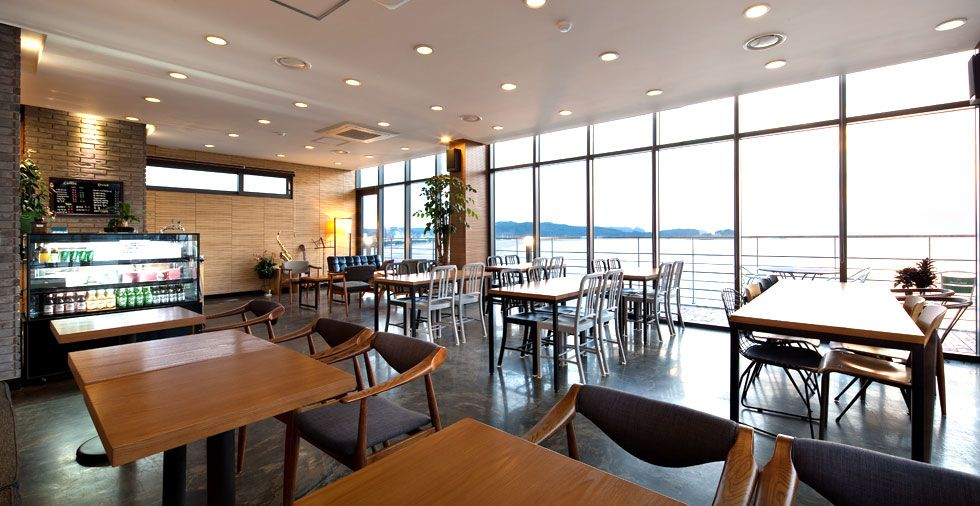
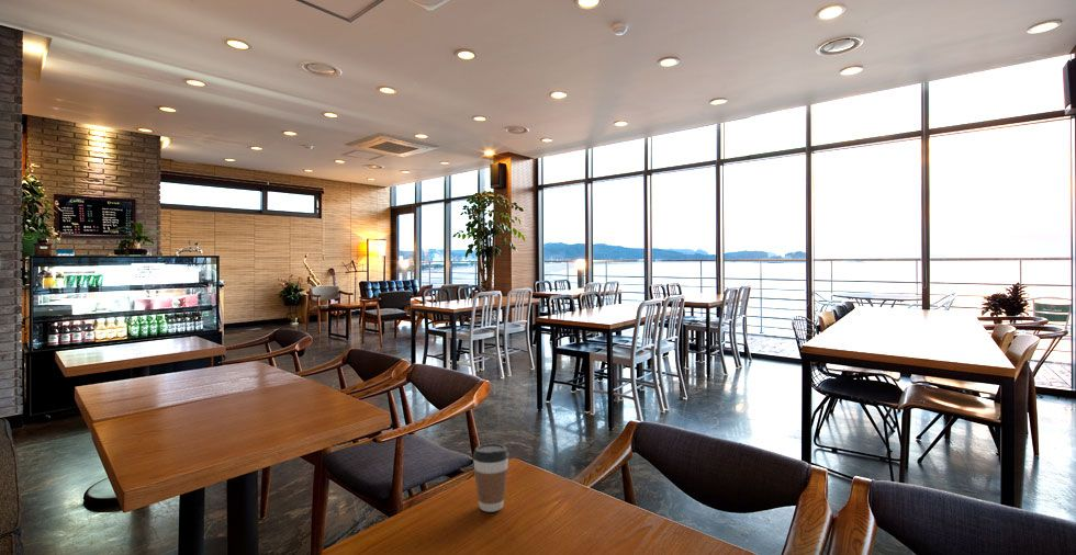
+ coffee cup (491, 477)
